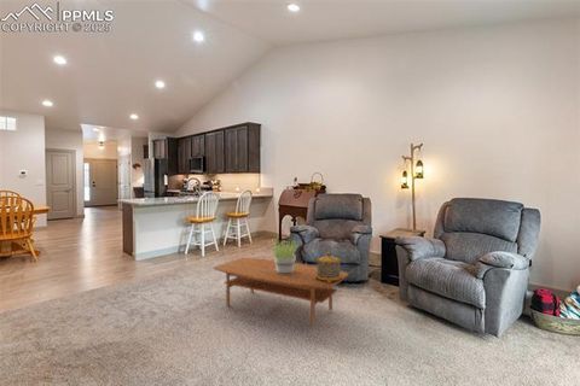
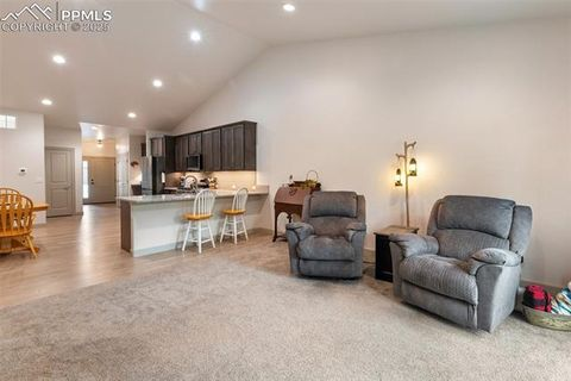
- decorative container (329, 264)
- coffee table (278, 288)
- potted plant (284, 256)
